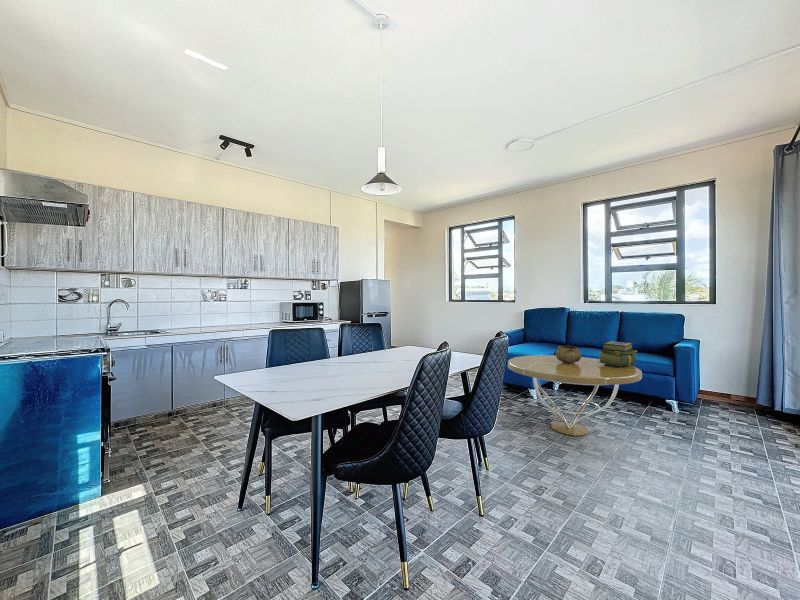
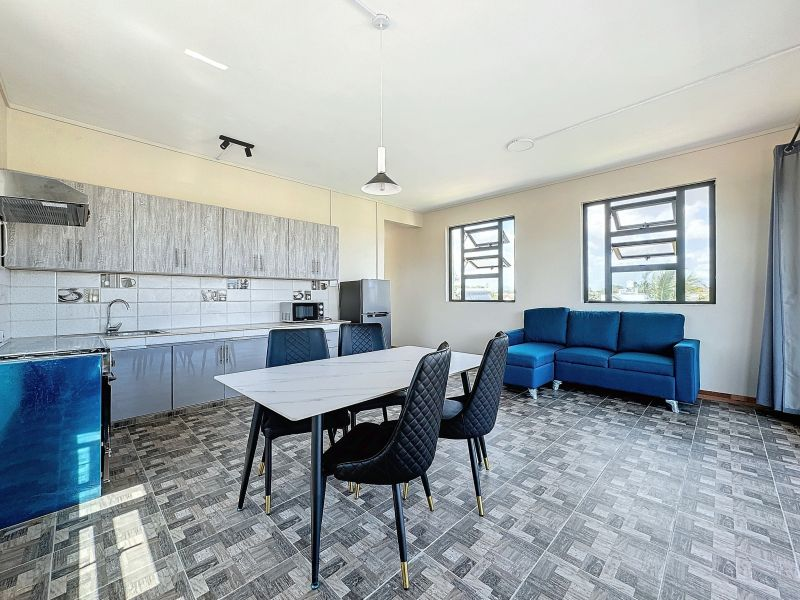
- decorative bowl (568, 354)
- coffee table (569, 397)
- stack of books (617, 354)
